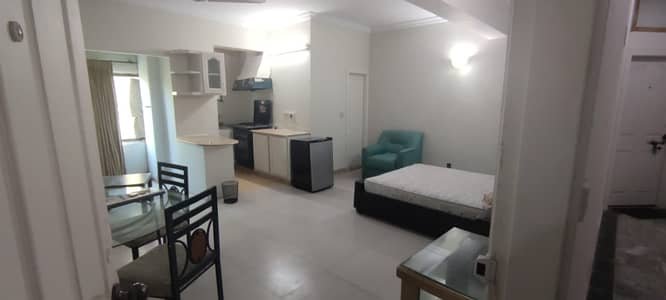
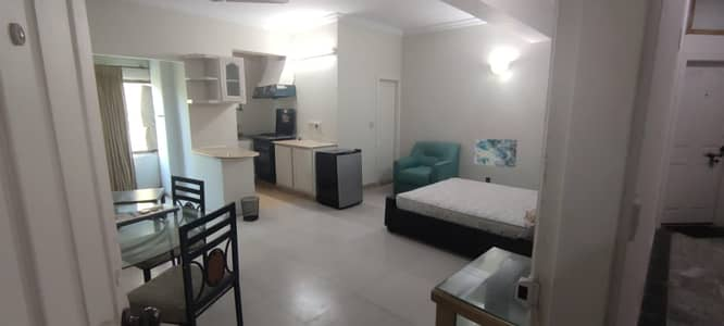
+ wall art (495, 152)
